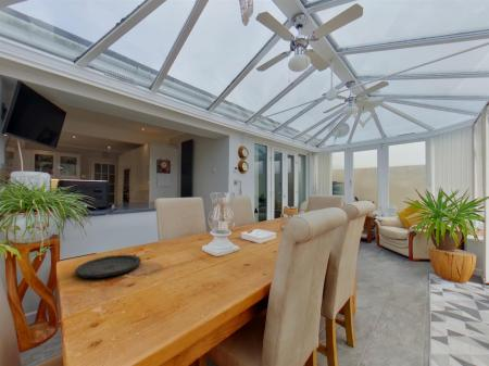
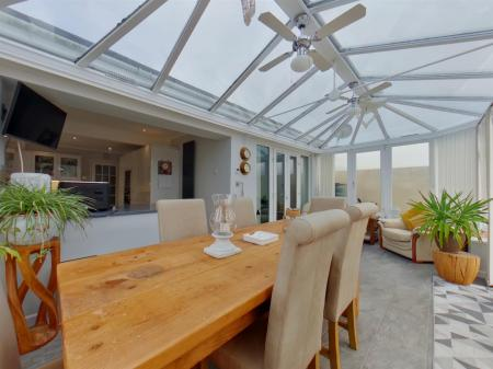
- plate (110, 265)
